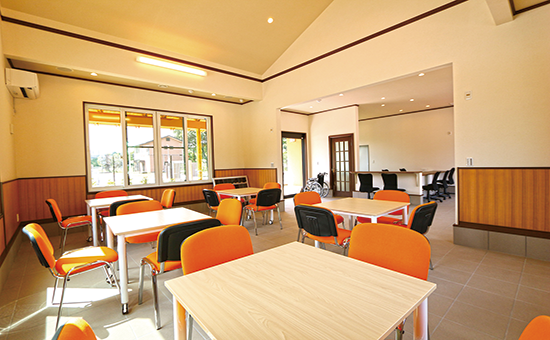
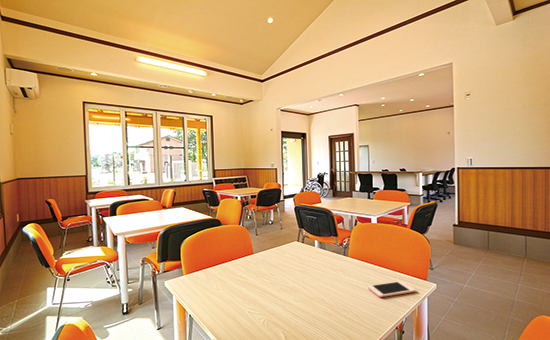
+ cell phone (391, 288)
